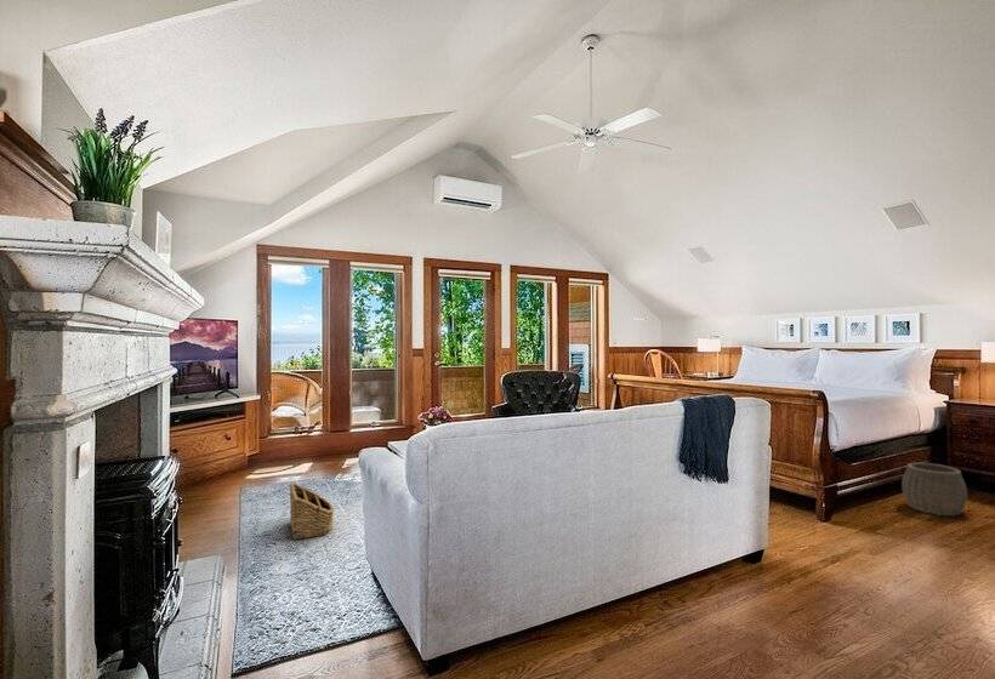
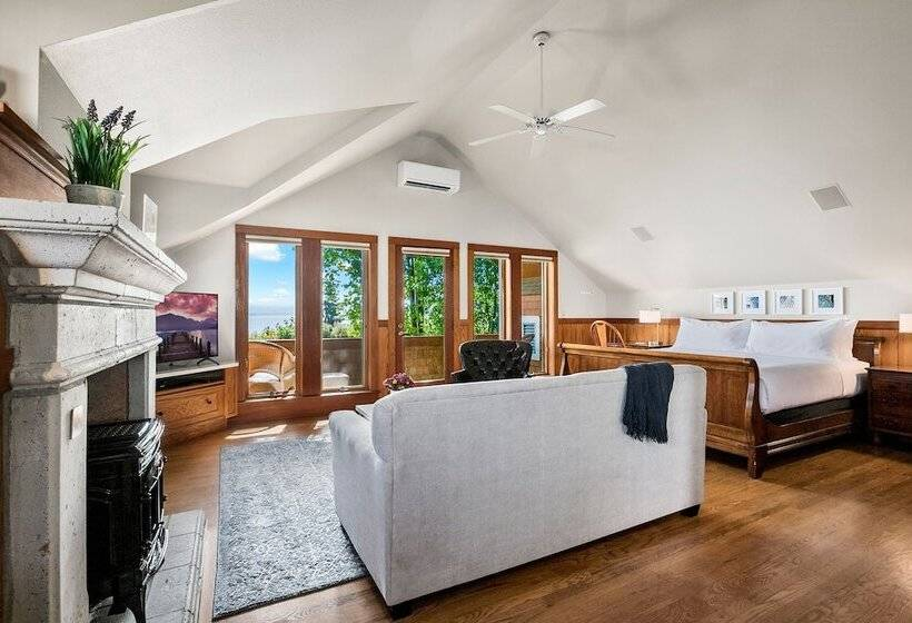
- basket (312, 507)
- woven basket (933, 487)
